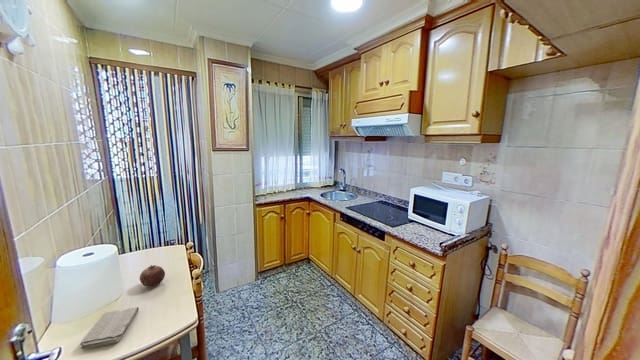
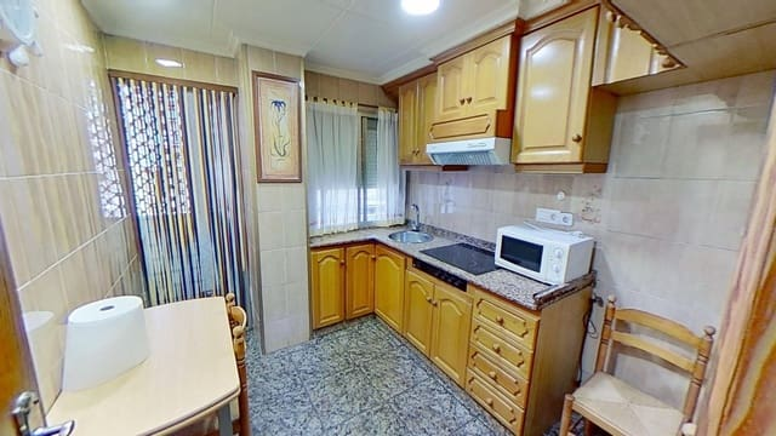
- washcloth (111, 325)
- fruit (152, 275)
